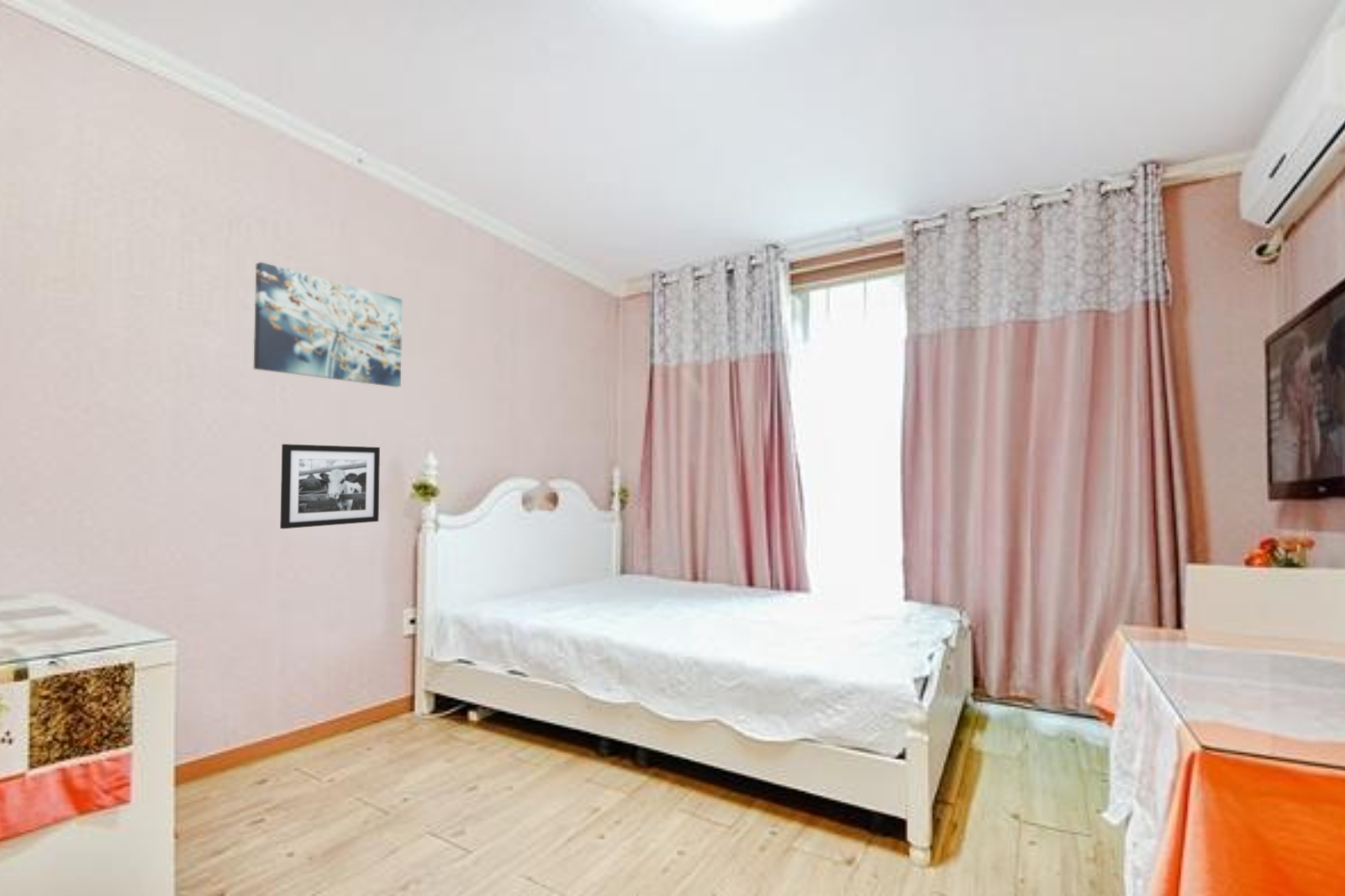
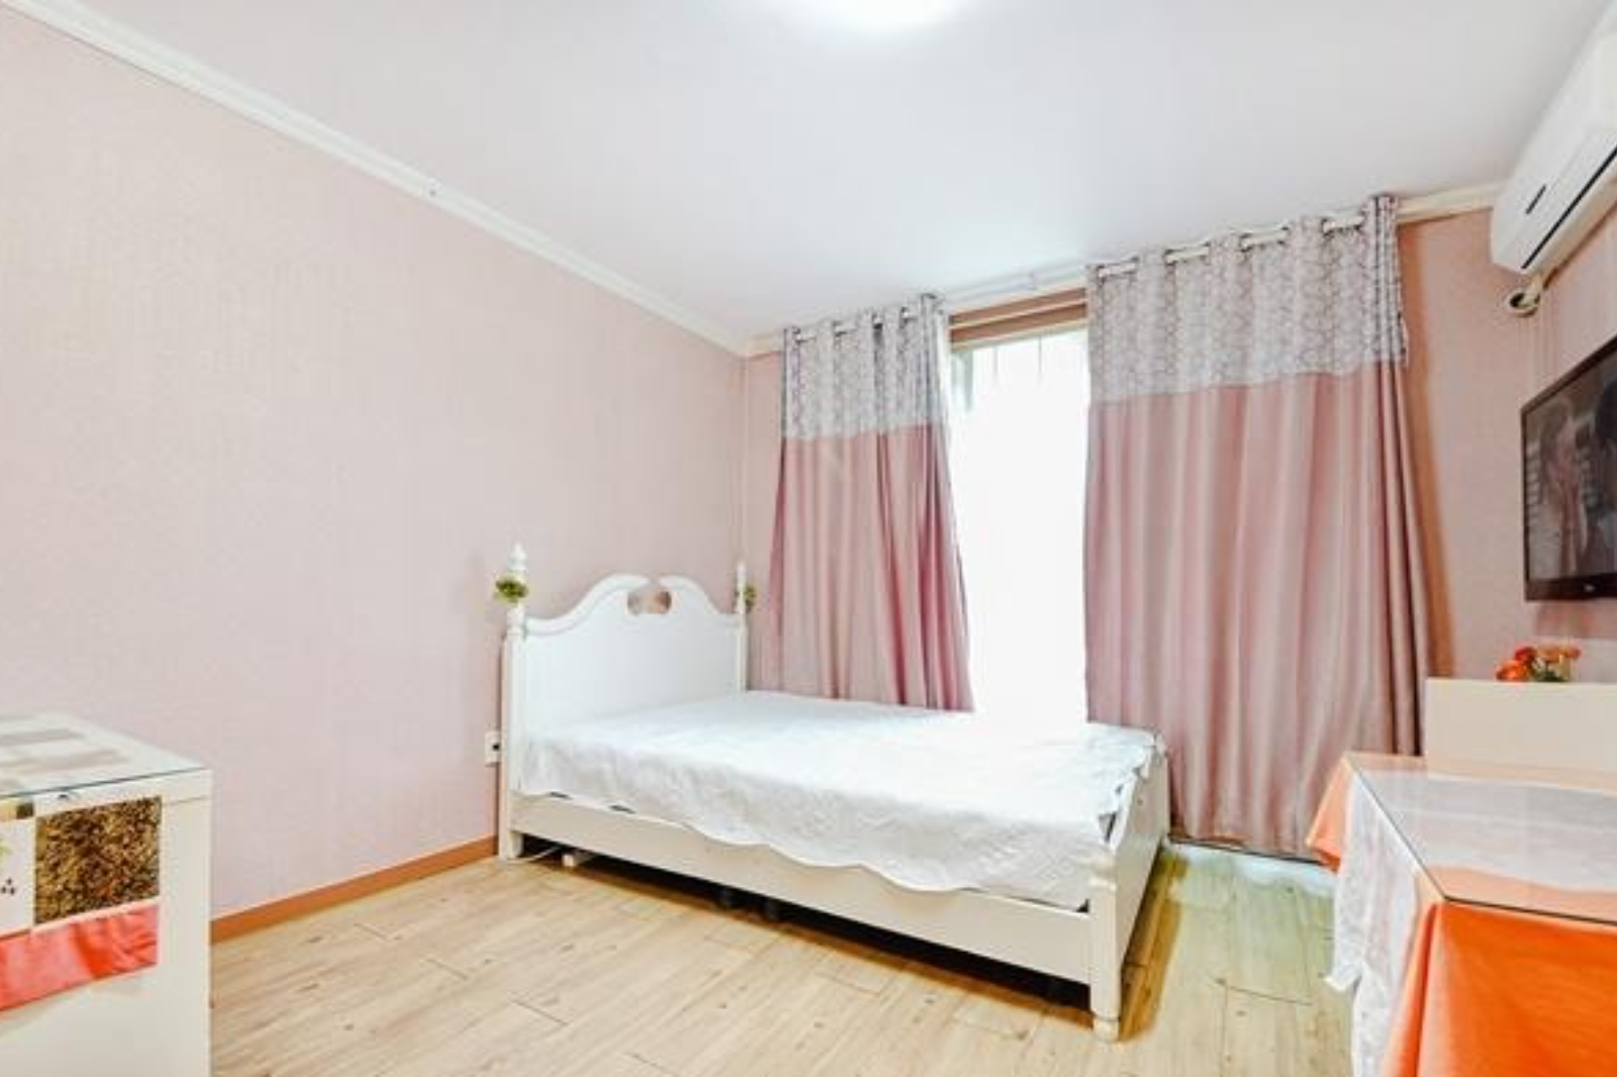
- wall art (335, 330)
- picture frame (333, 485)
